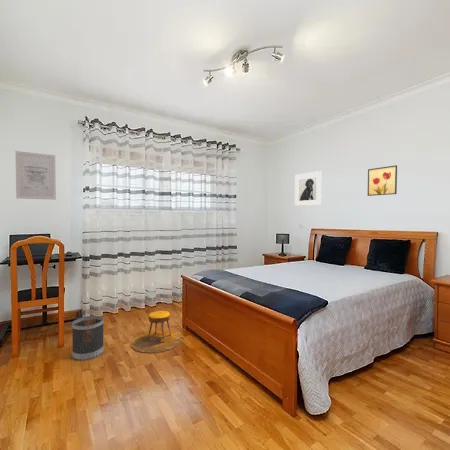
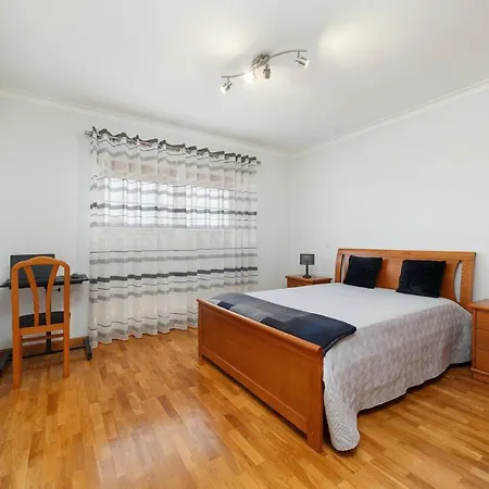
- wastebasket (88, 337)
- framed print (307, 189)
- stool (156, 328)
- wall art (36, 176)
- wall art (382, 181)
